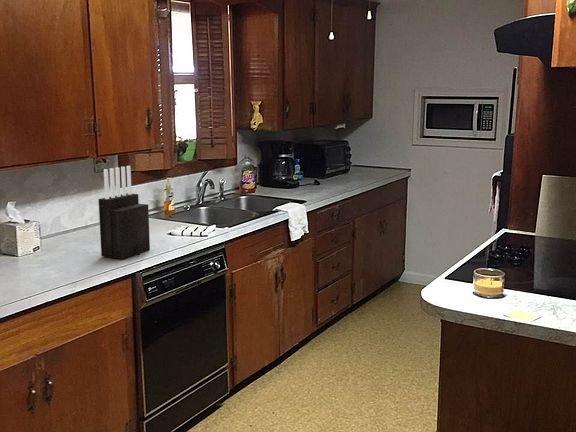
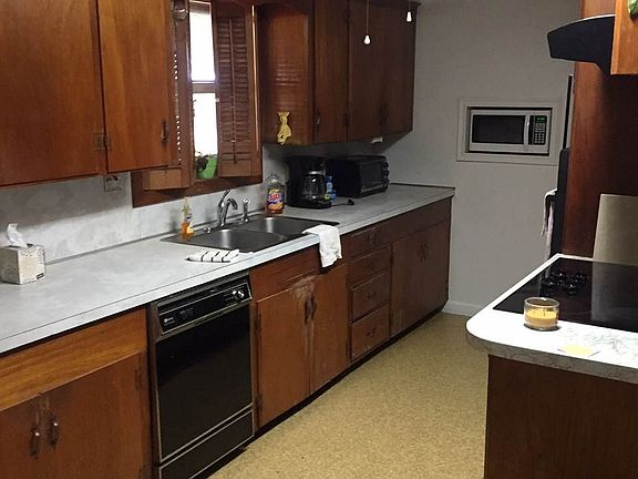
- knife block (126, 211)
